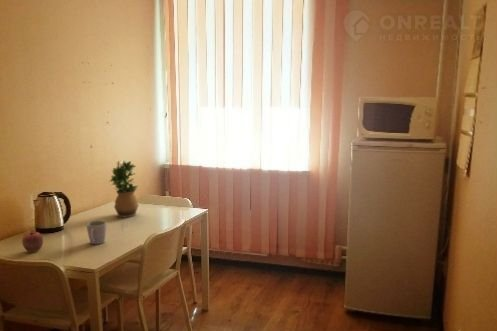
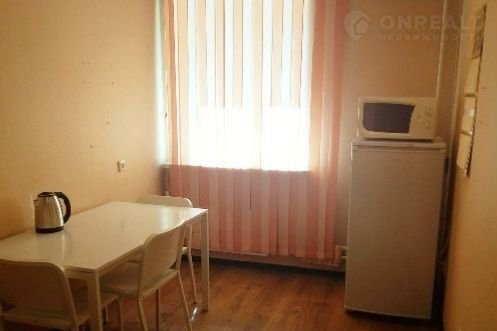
- apple (32, 241)
- potted plant (122, 188)
- mug (95, 233)
